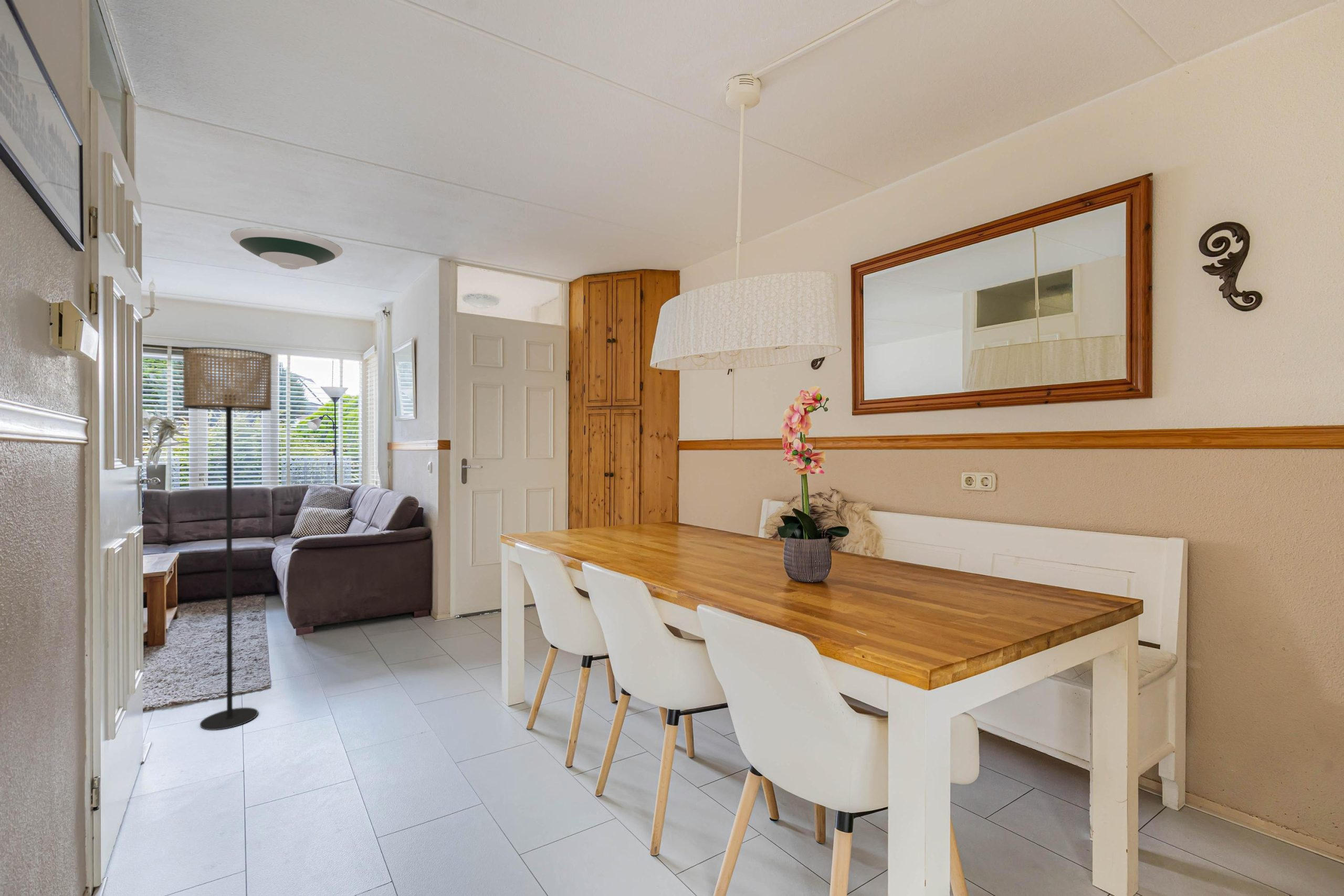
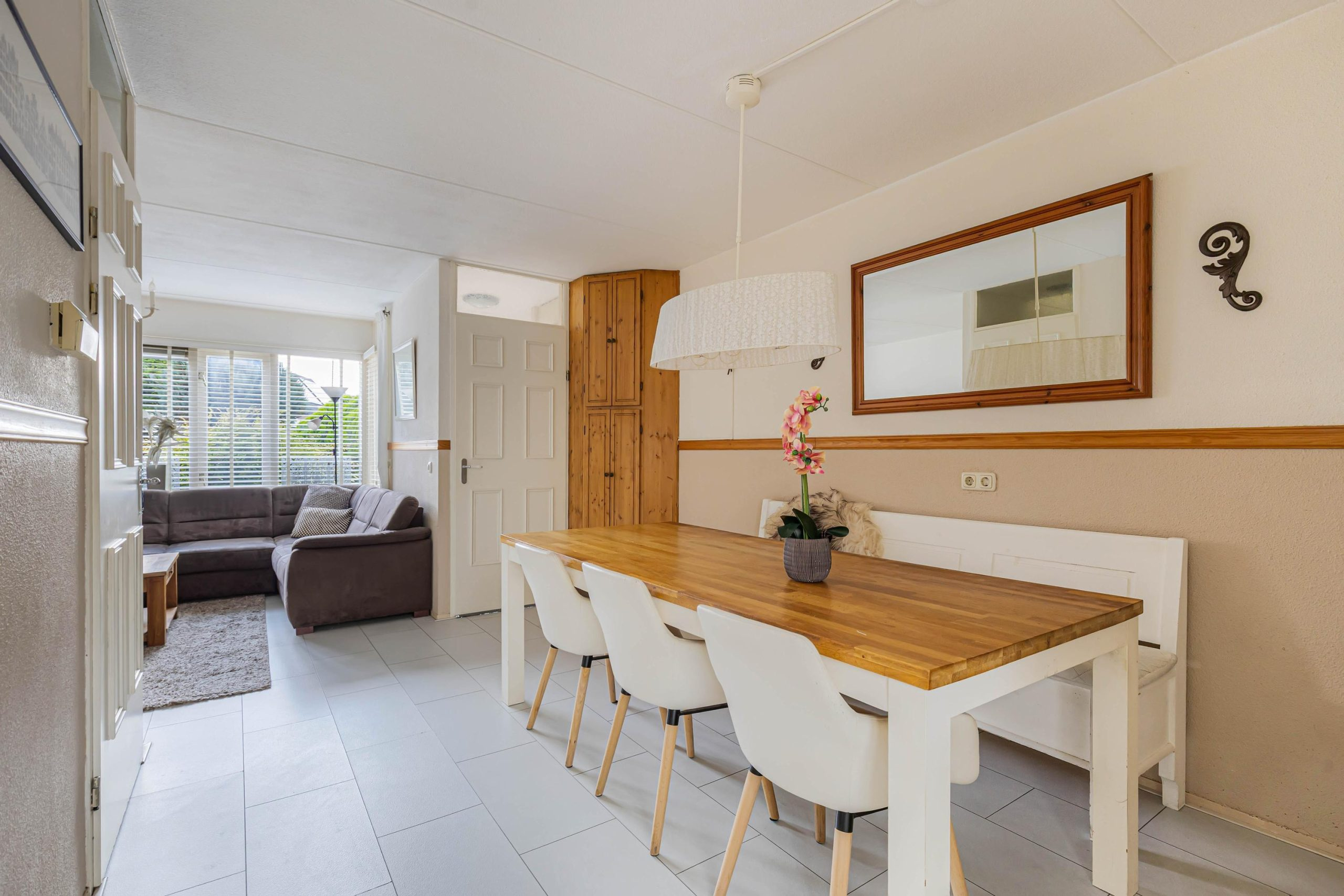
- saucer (289, 255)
- floor lamp (229, 536)
